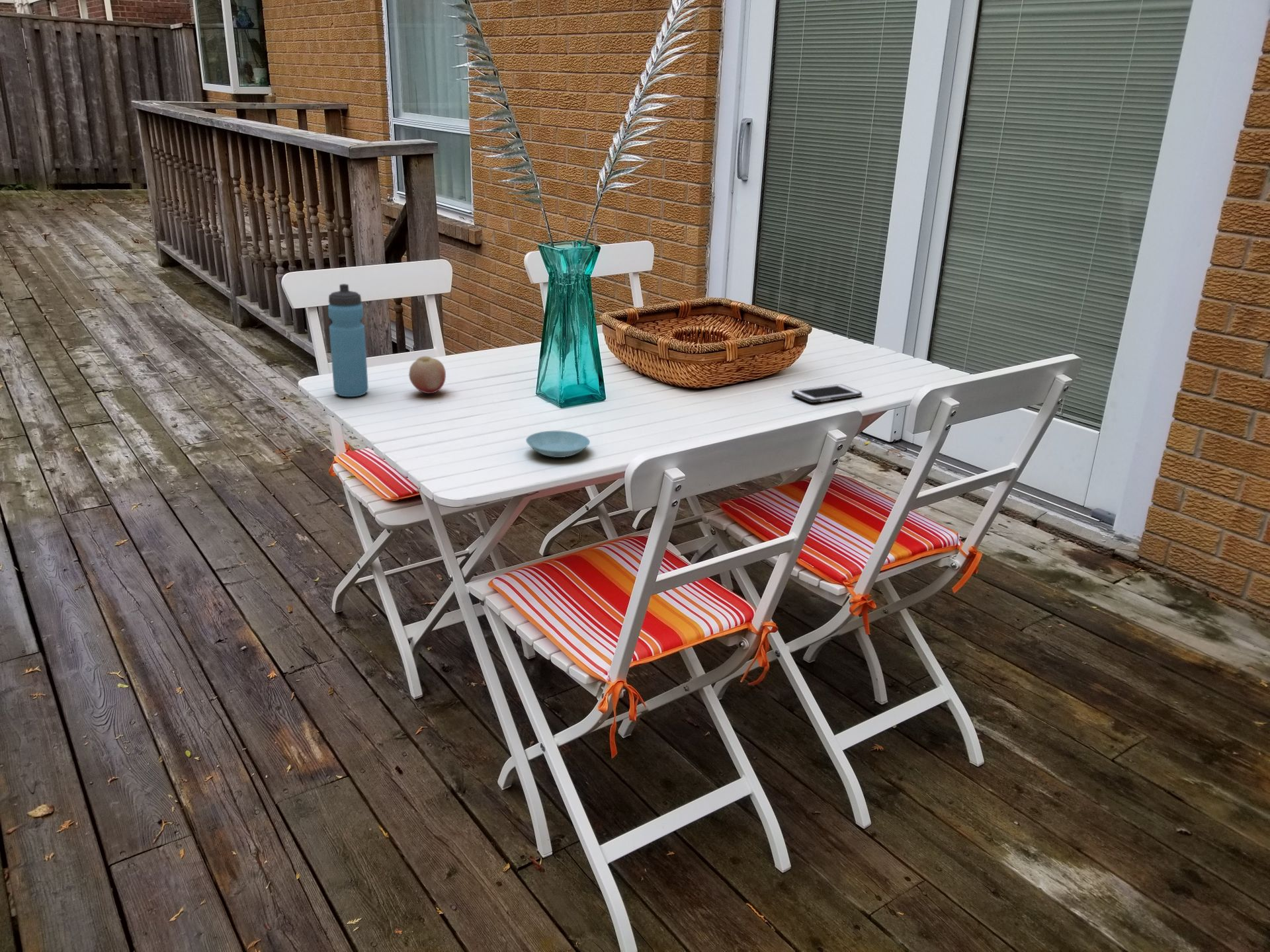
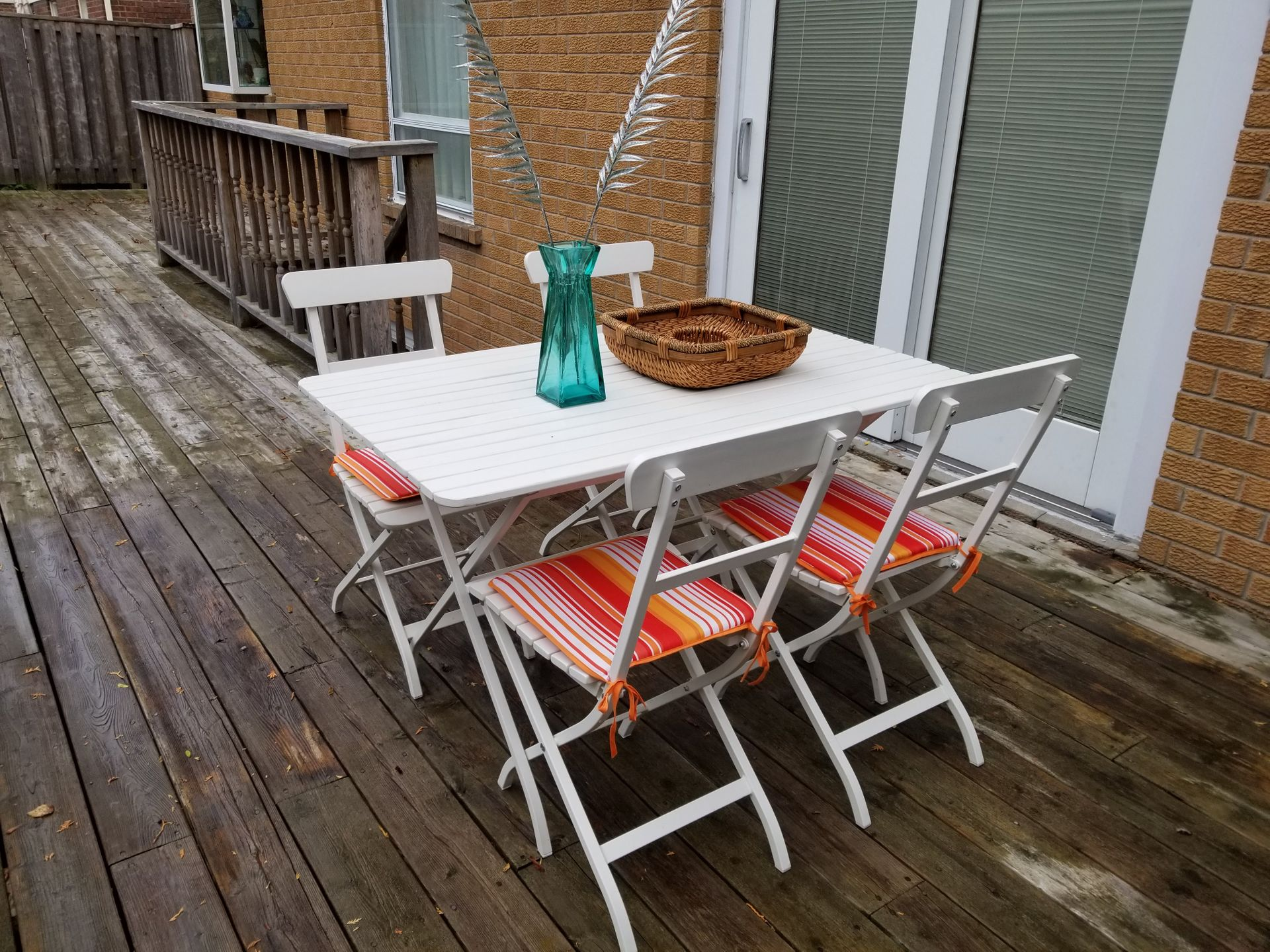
- saucer (558, 446)
- cell phone (826, 393)
- fruit (427, 375)
- water bottle (347, 339)
